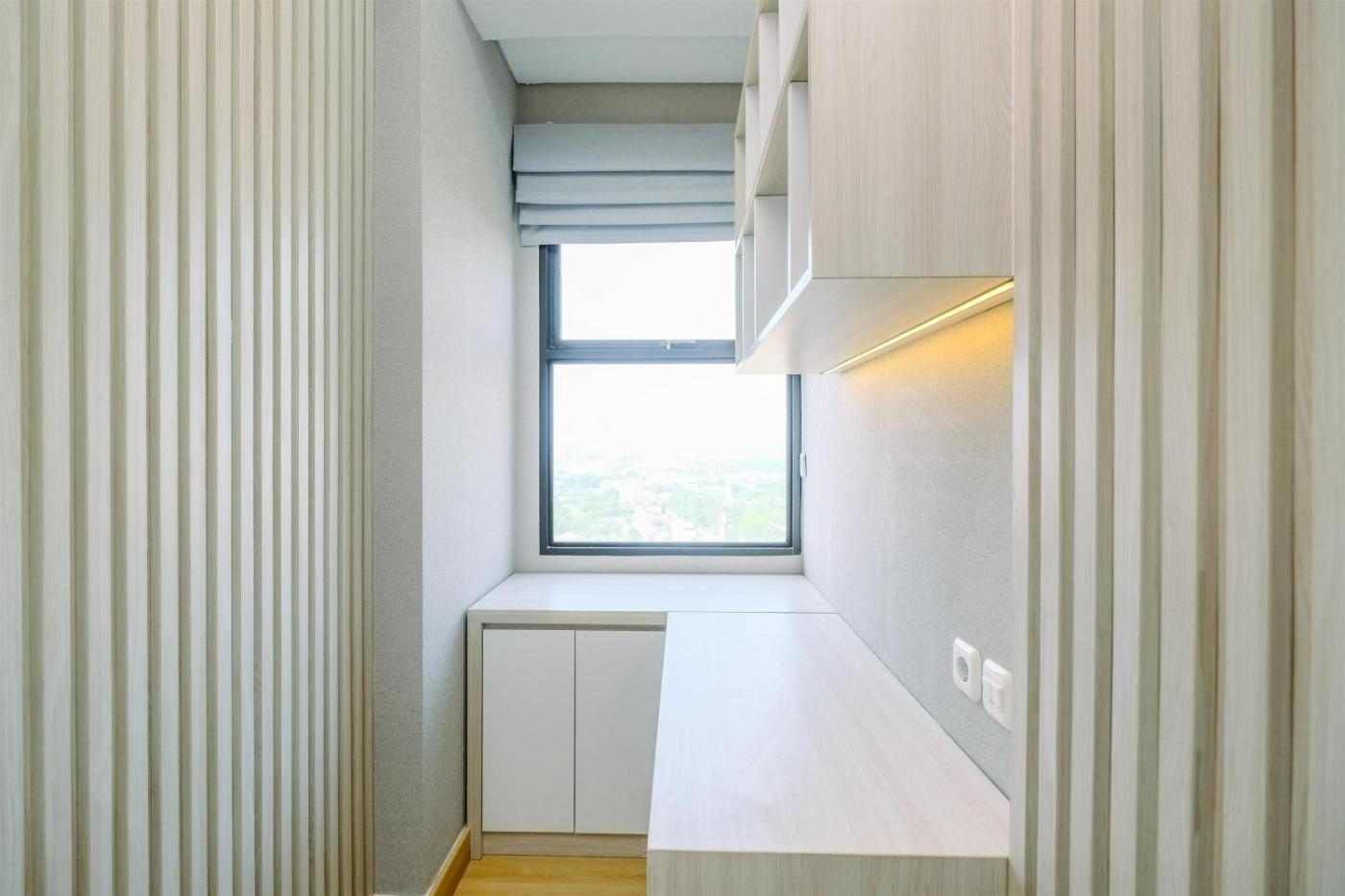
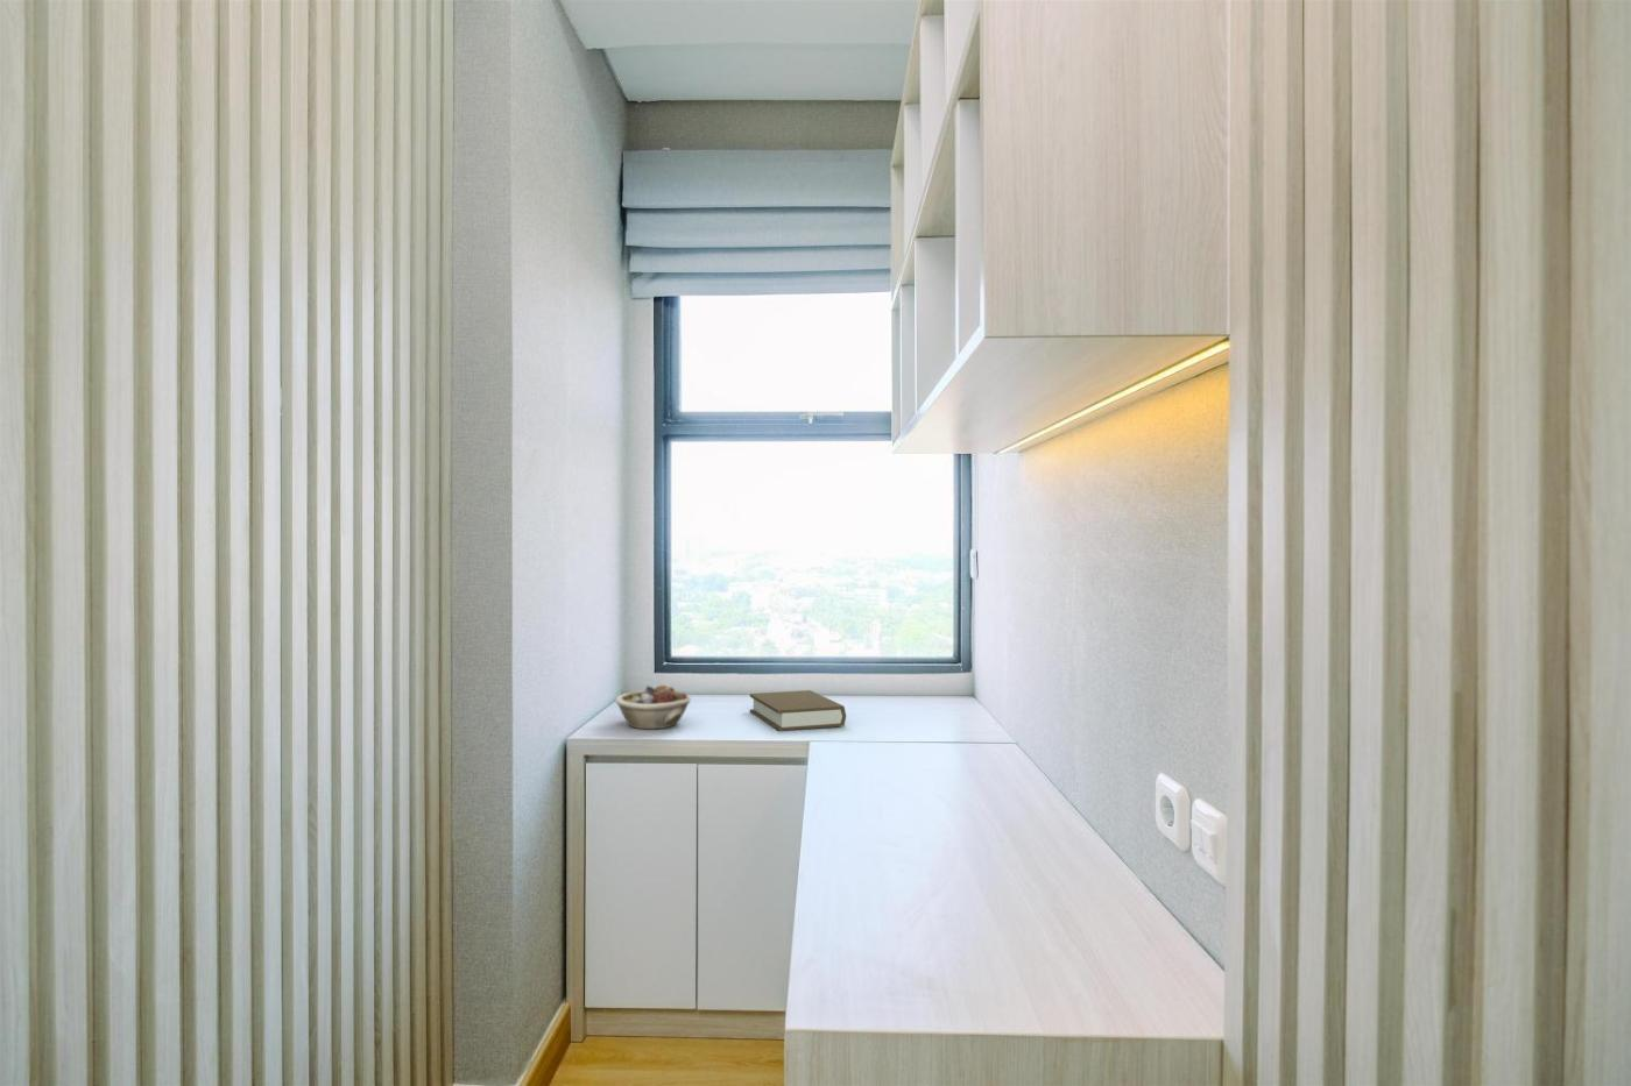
+ book (795, 709)
+ succulent planter (652, 705)
